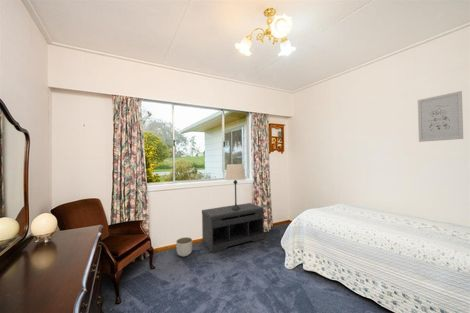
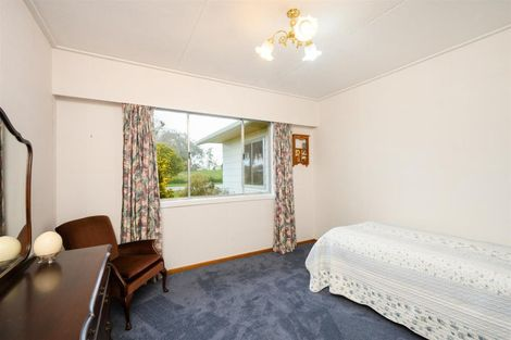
- planter (184, 247)
- bench (233, 224)
- lamp (235, 186)
- wall art (438, 118)
